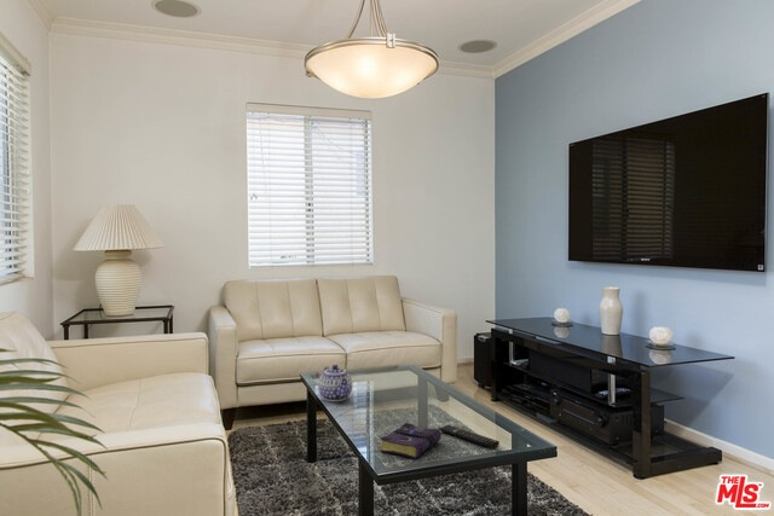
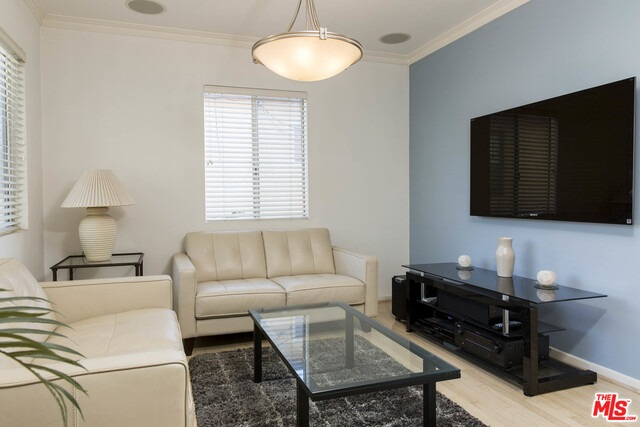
- book (411, 440)
- teapot (335, 381)
- remote control (468, 436)
